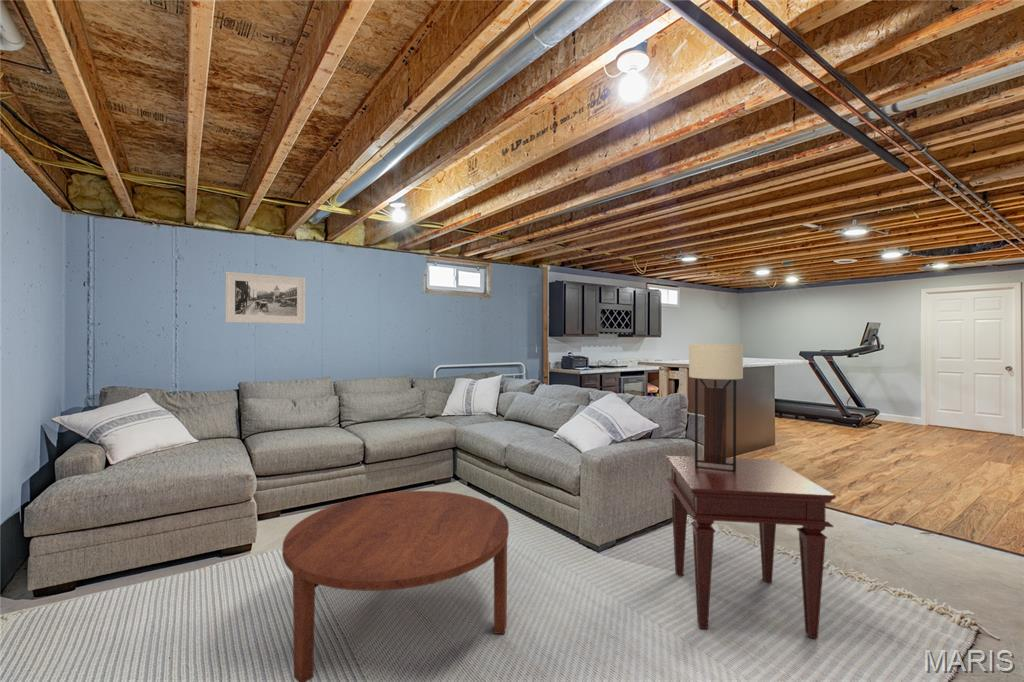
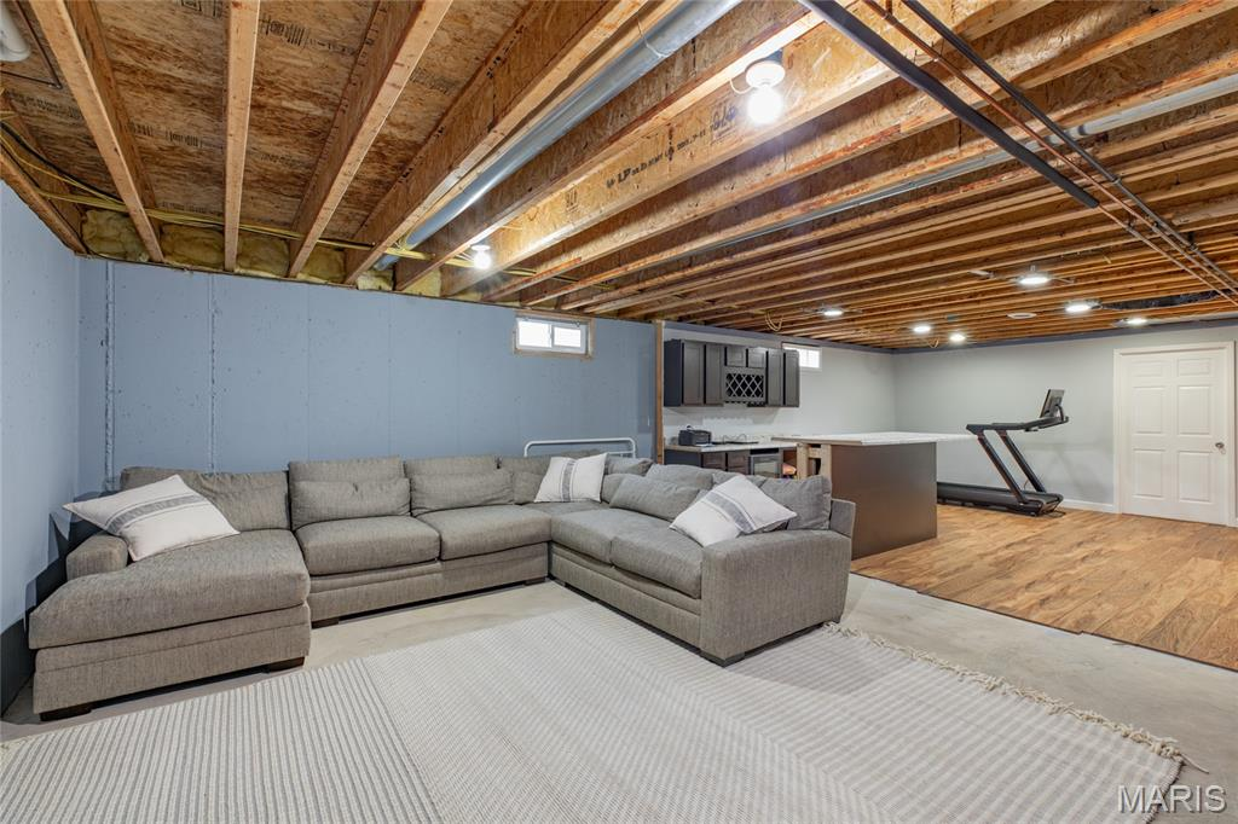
- side table (737, 521)
- wall sconce (715, 406)
- coffee table (401, 572)
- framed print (267, 299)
